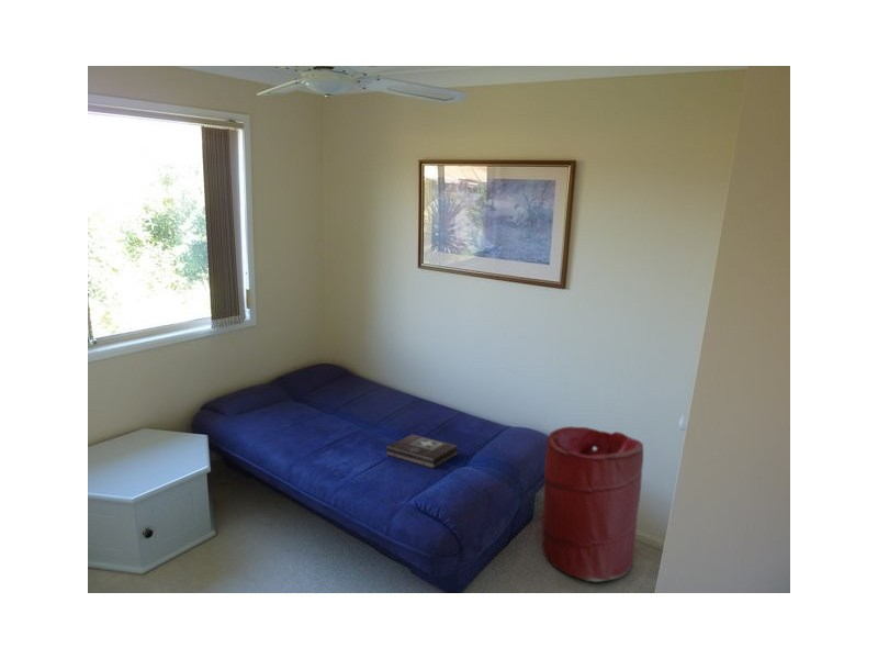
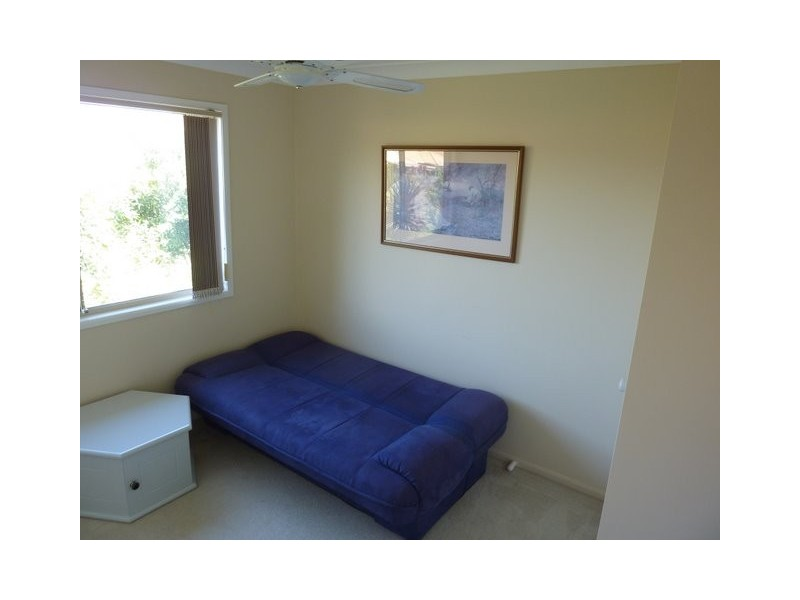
- laundry hamper (590, 494)
- first aid kit (421, 450)
